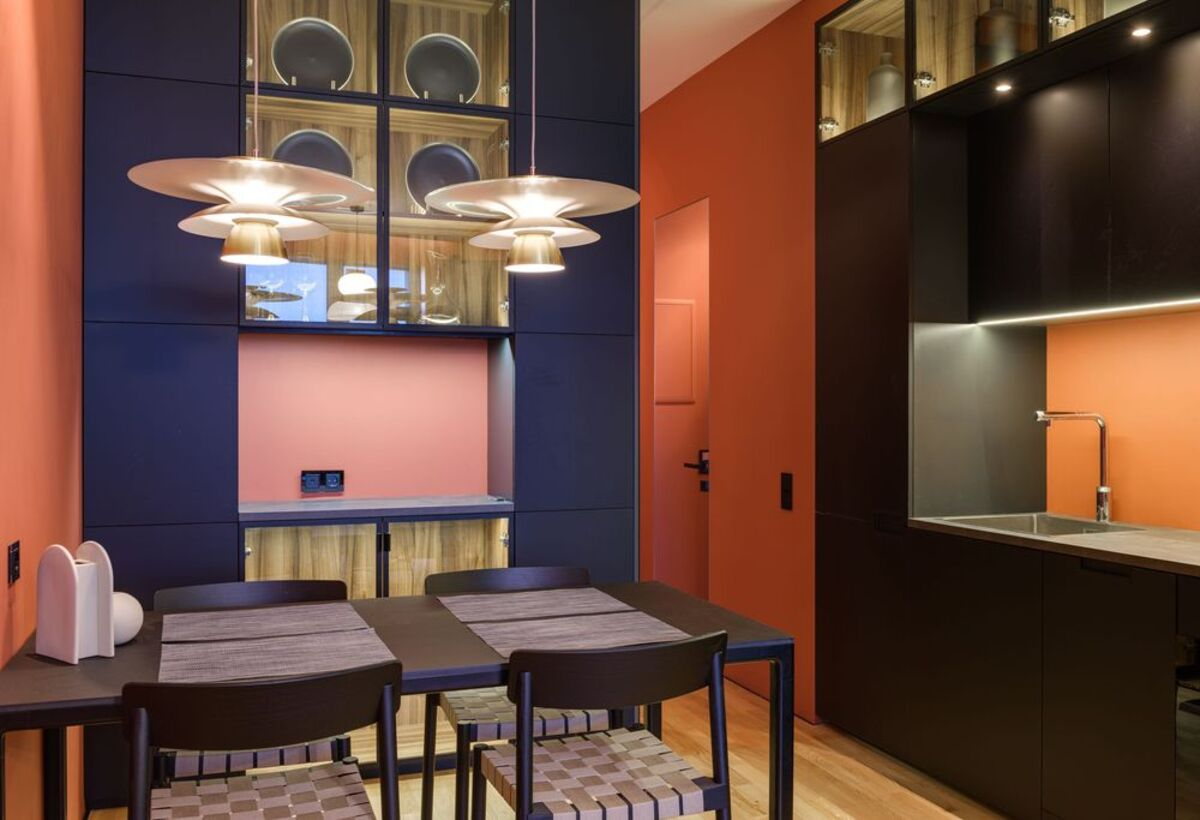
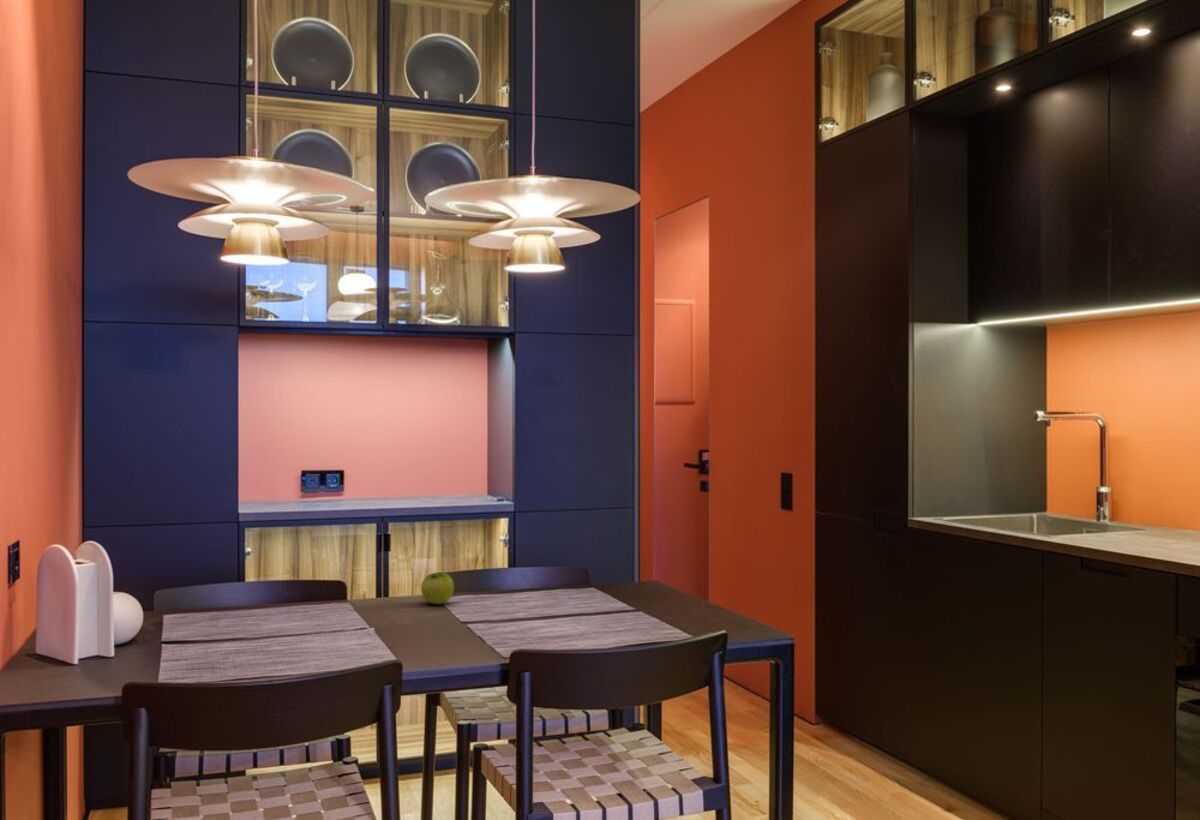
+ fruit (437, 588)
